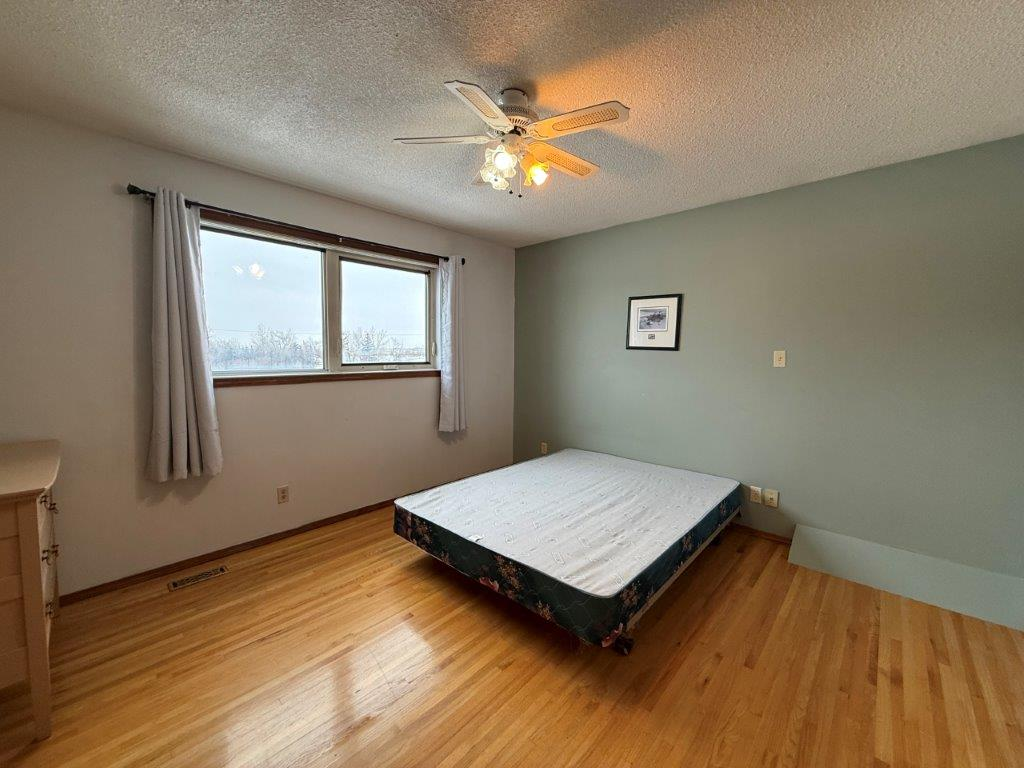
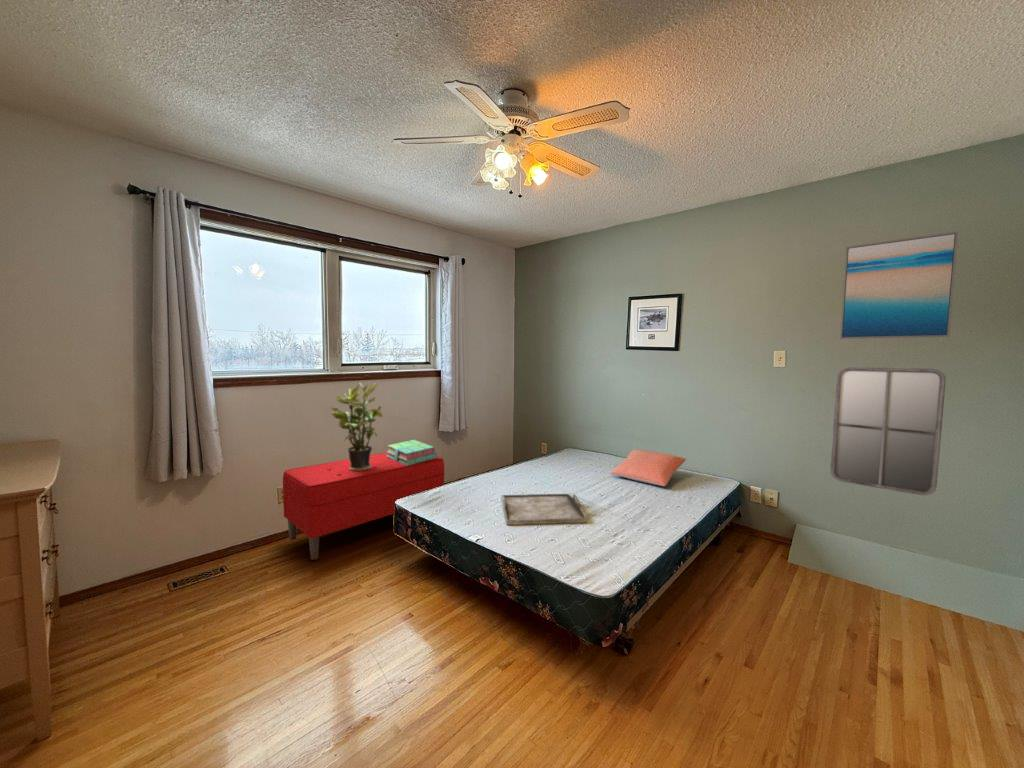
+ serving tray (540, 503)
+ potted plant (356, 425)
+ pillow (647, 466)
+ home mirror (883, 428)
+ stack of books (411, 452)
+ bench (369, 495)
+ wall art (894, 289)
